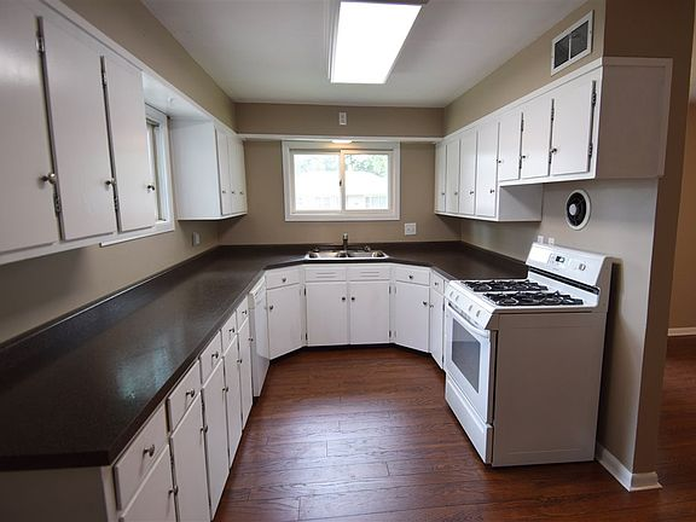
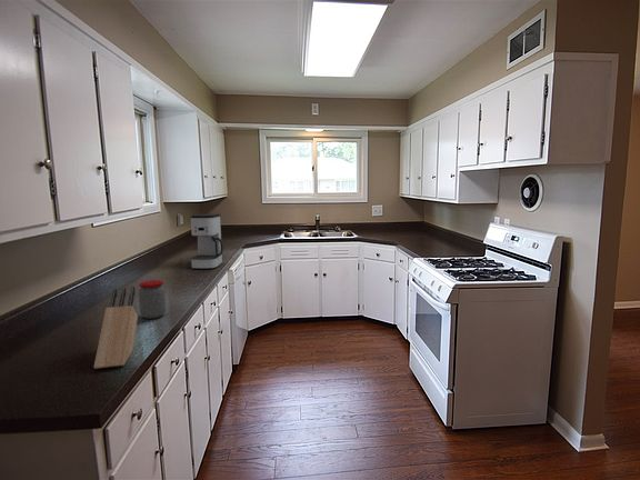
+ coffee maker (208, 240)
+ jar (152, 299)
+ knife block (118, 323)
